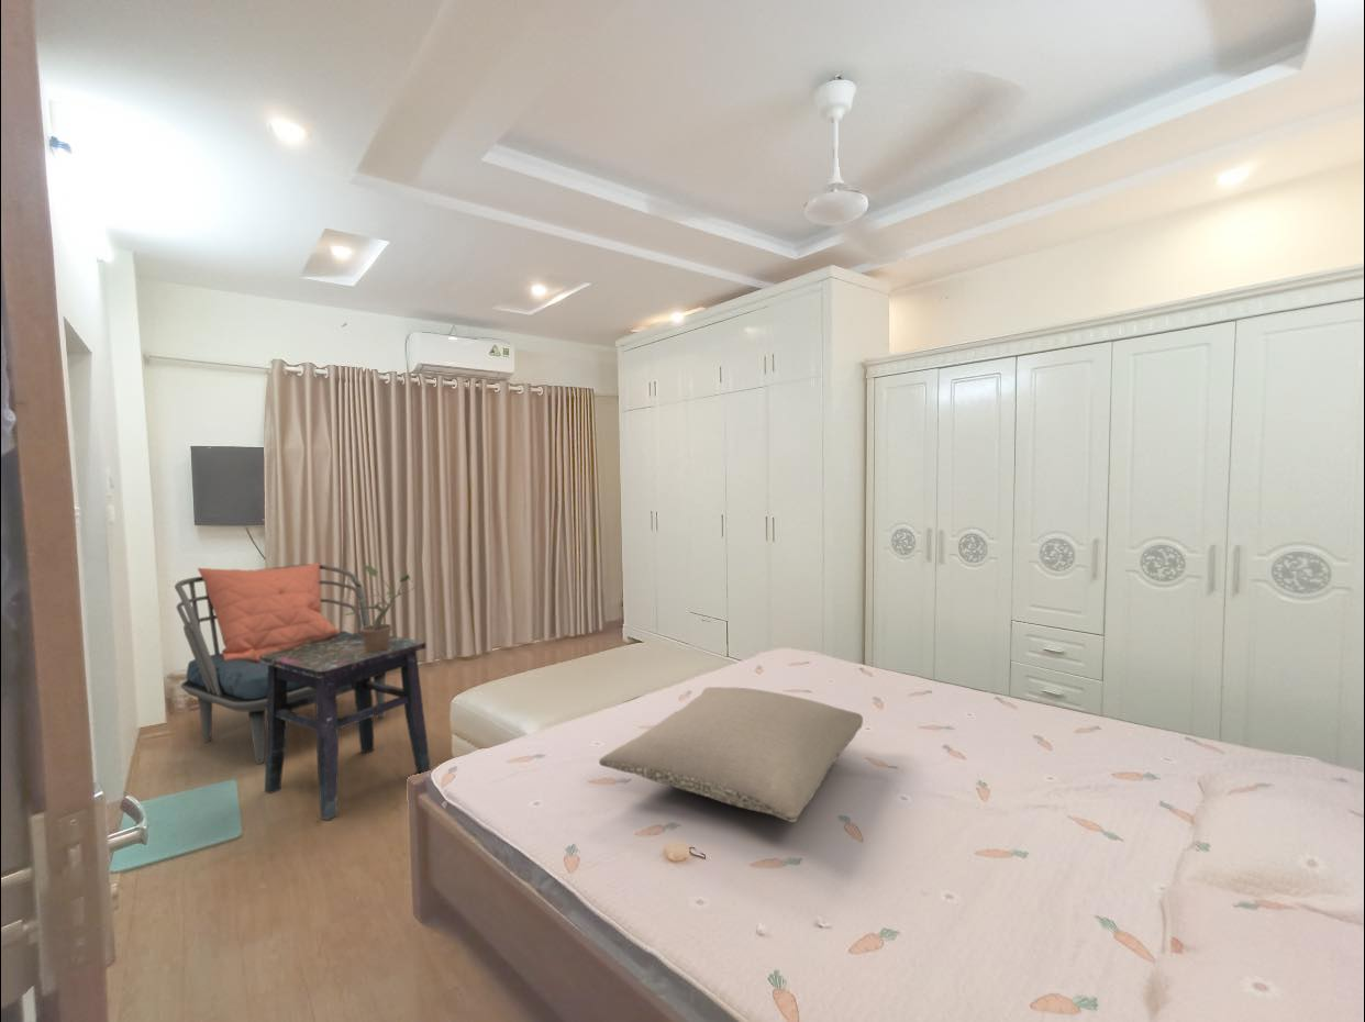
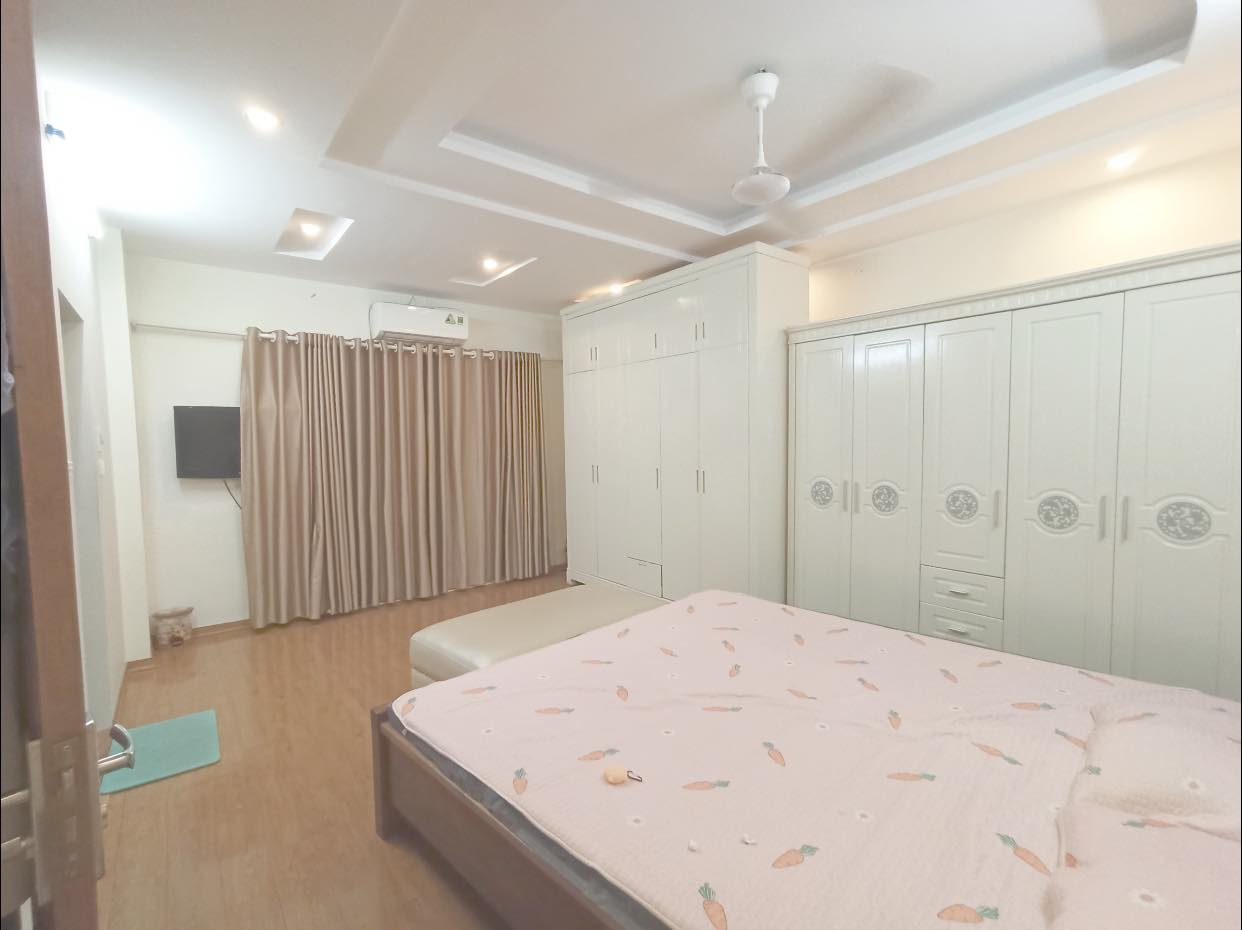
- armchair (289, 646)
- potted plant (382, 604)
- side table (348, 714)
- pillow (741, 738)
